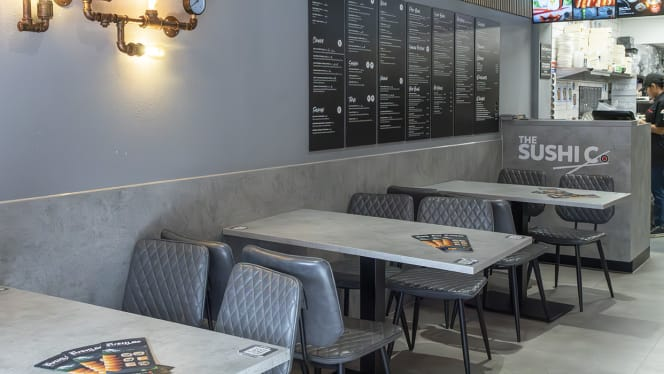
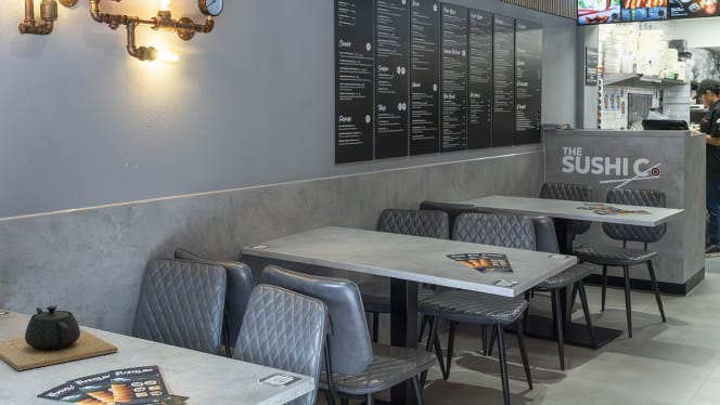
+ teapot (50, 327)
